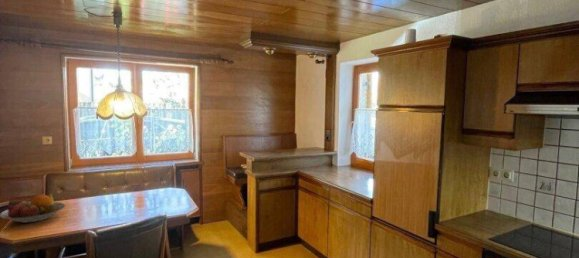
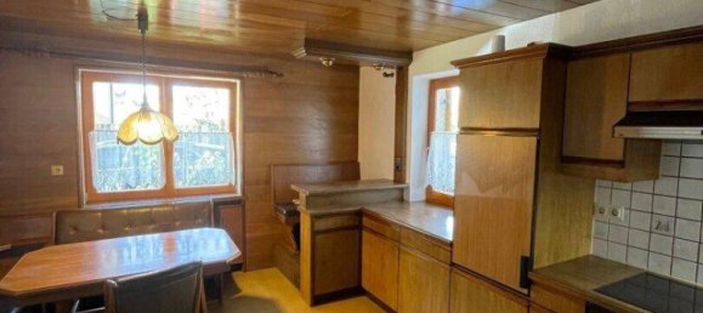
- fruit bowl (34, 207)
